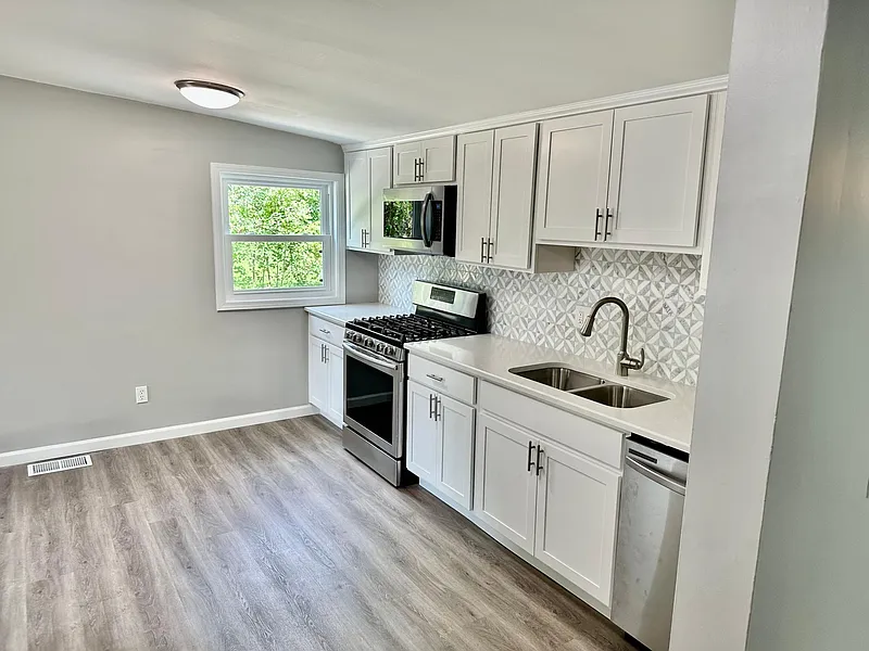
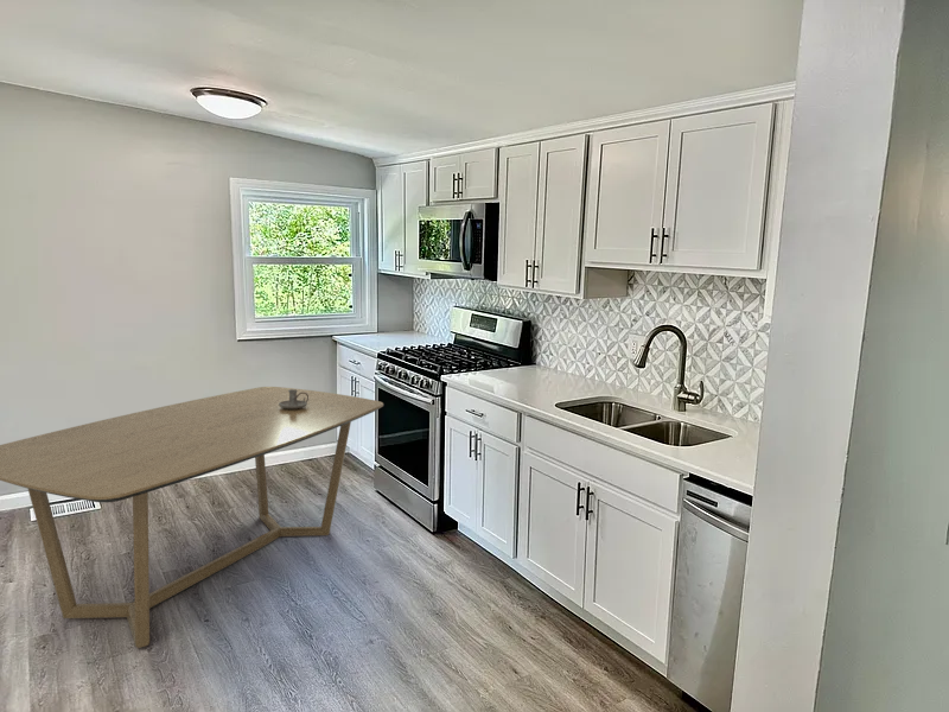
+ candle holder (295, 398)
+ dining table (204, 473)
